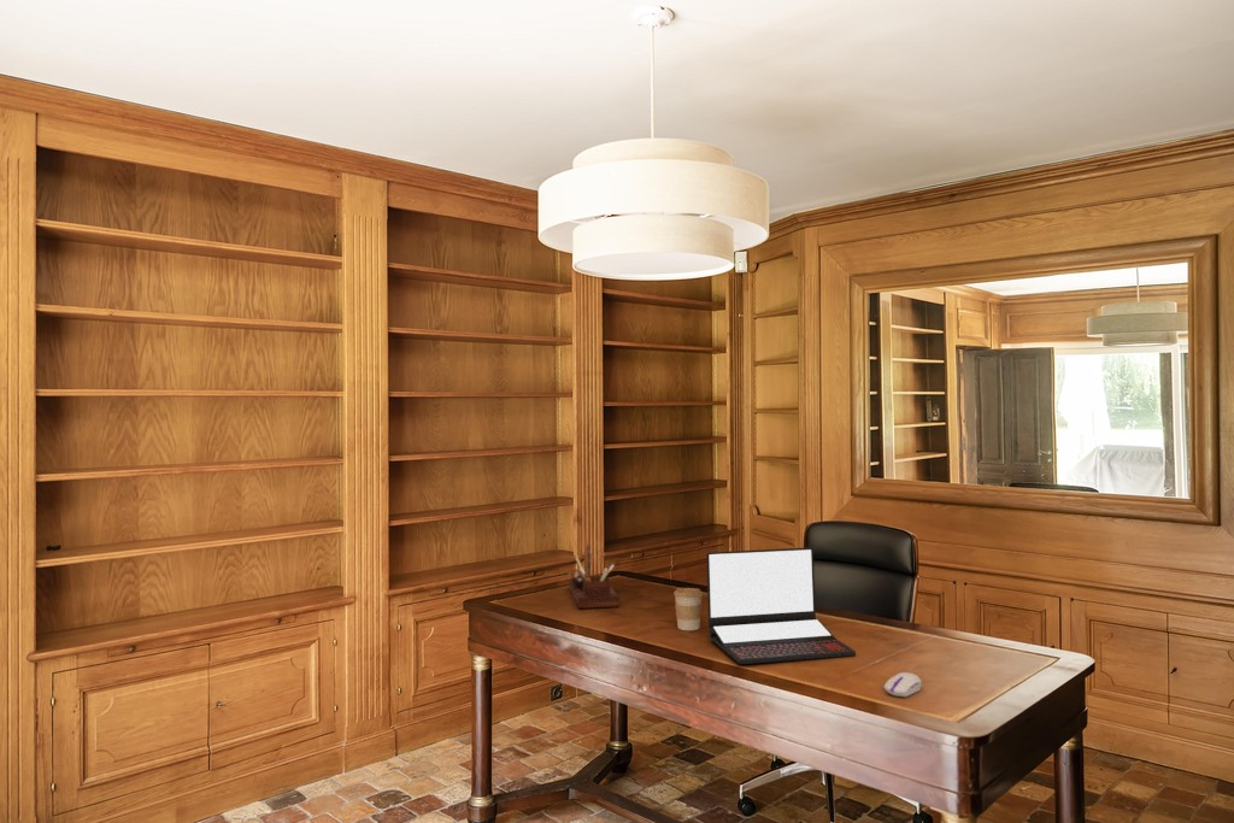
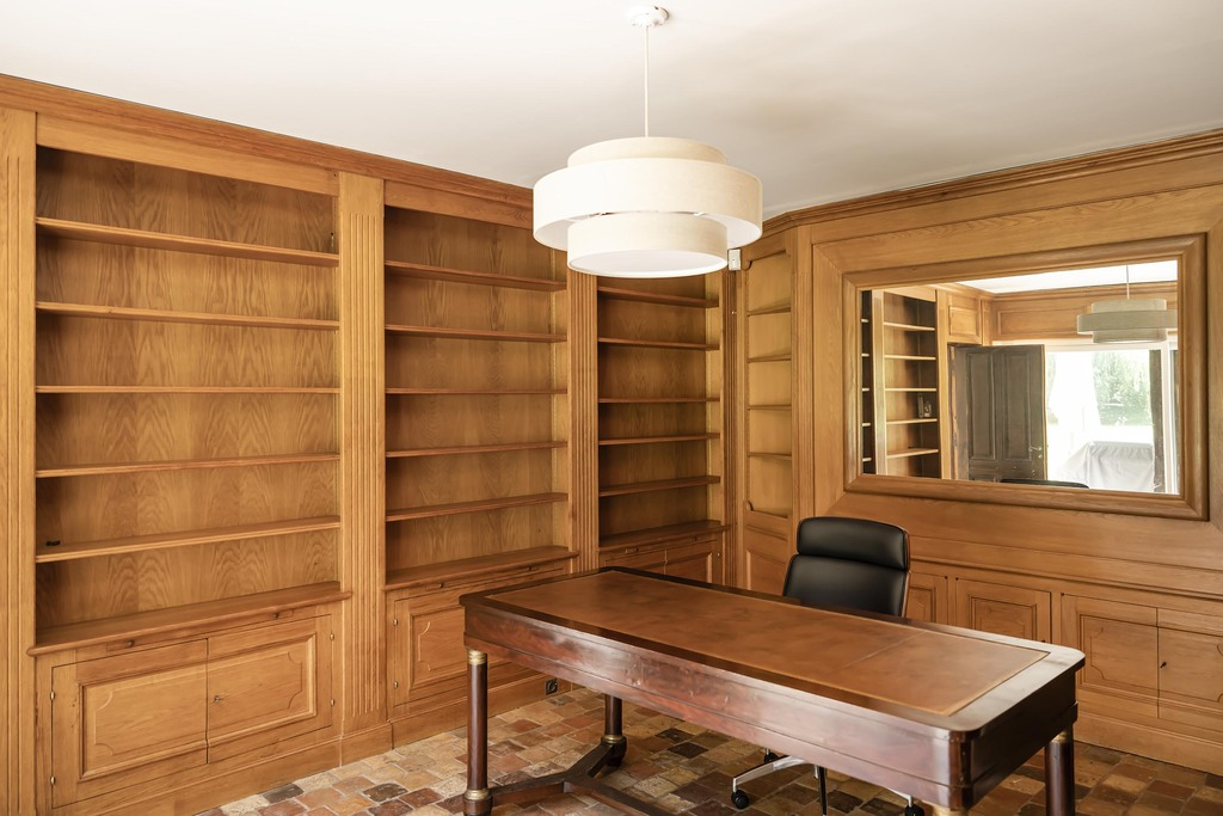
- laptop (777, 602)
- desk organizer (592, 576)
- computer mouse (904, 682)
- coffee cup (688, 607)
